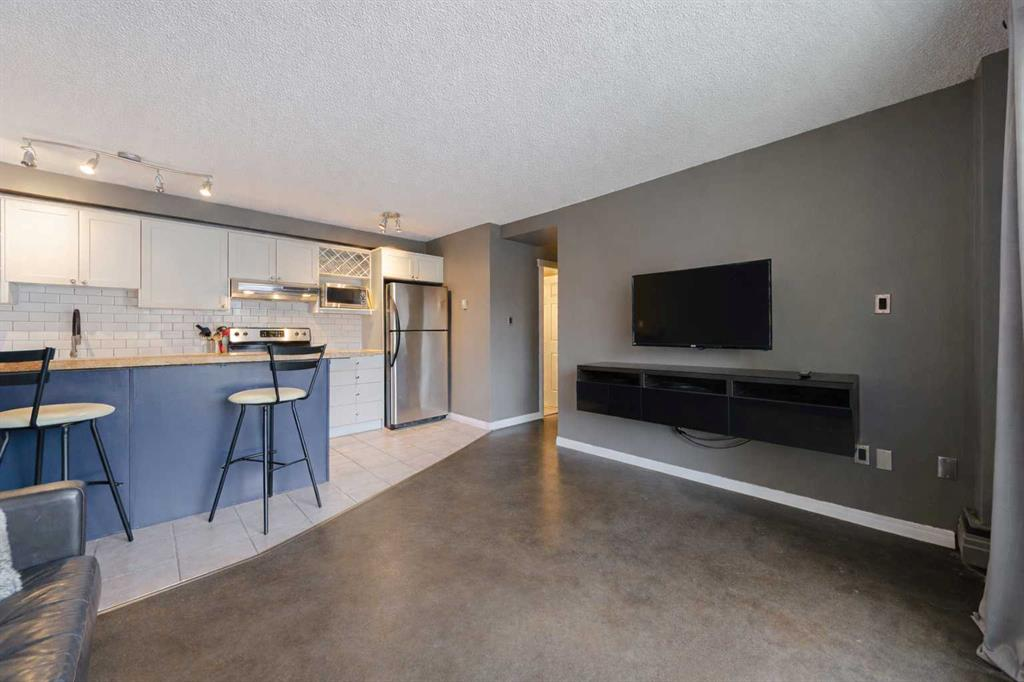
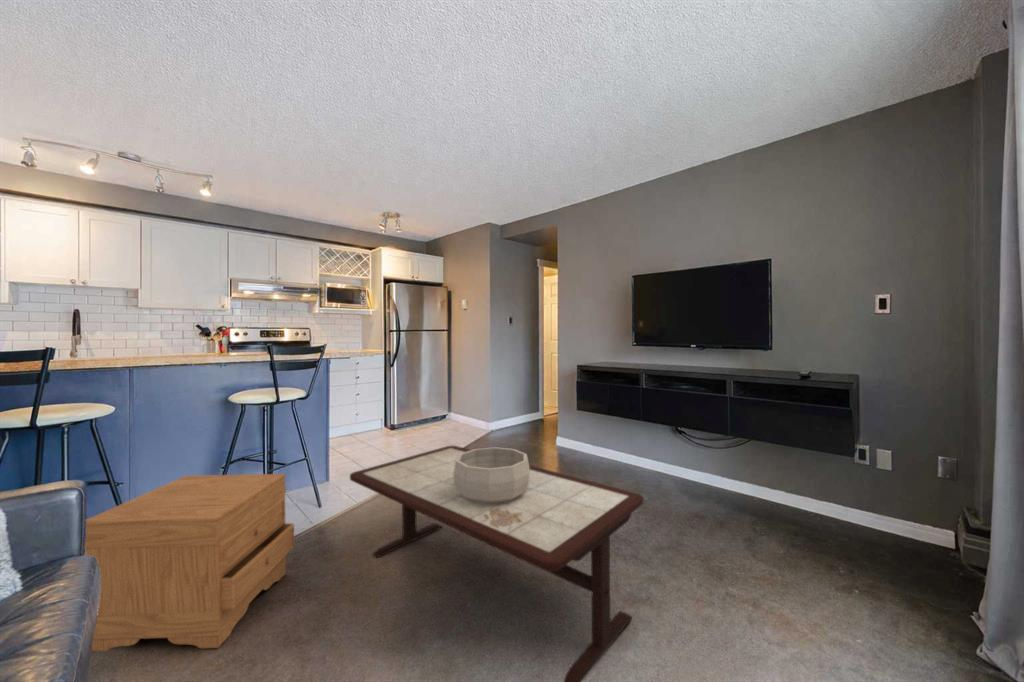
+ nightstand (206, 550)
+ coffee table (484, 533)
+ decorative bowl (492, 474)
